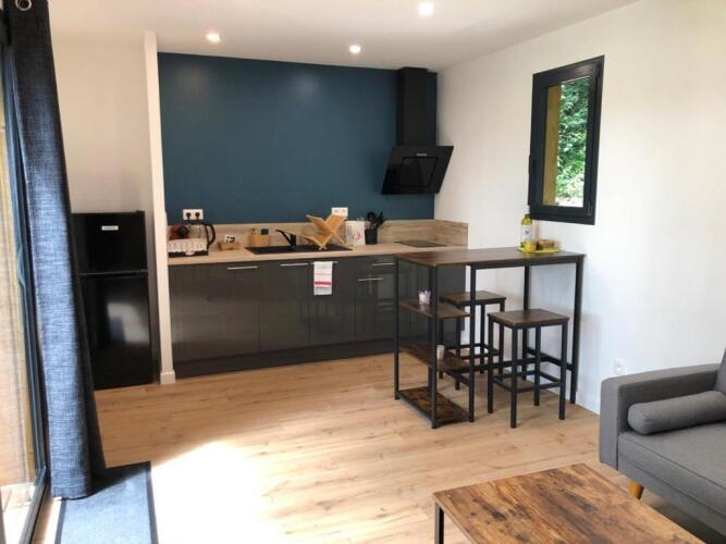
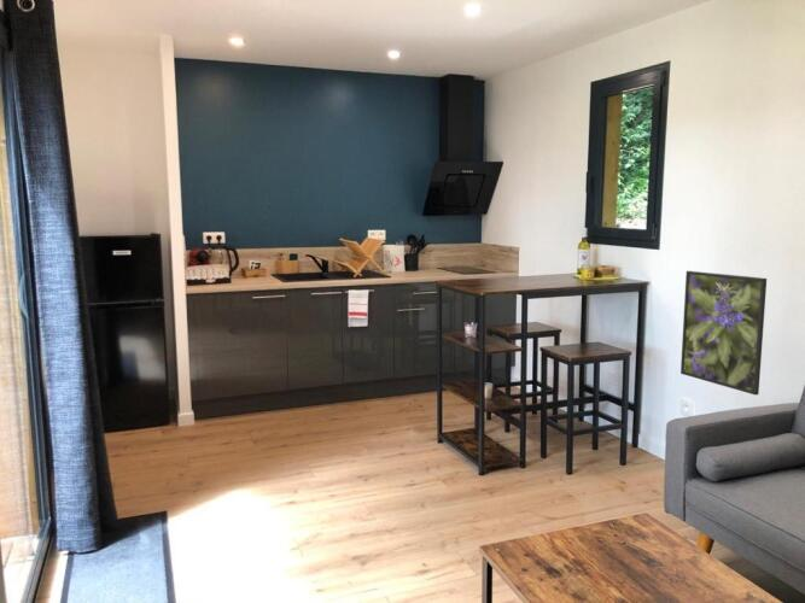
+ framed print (721, 329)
